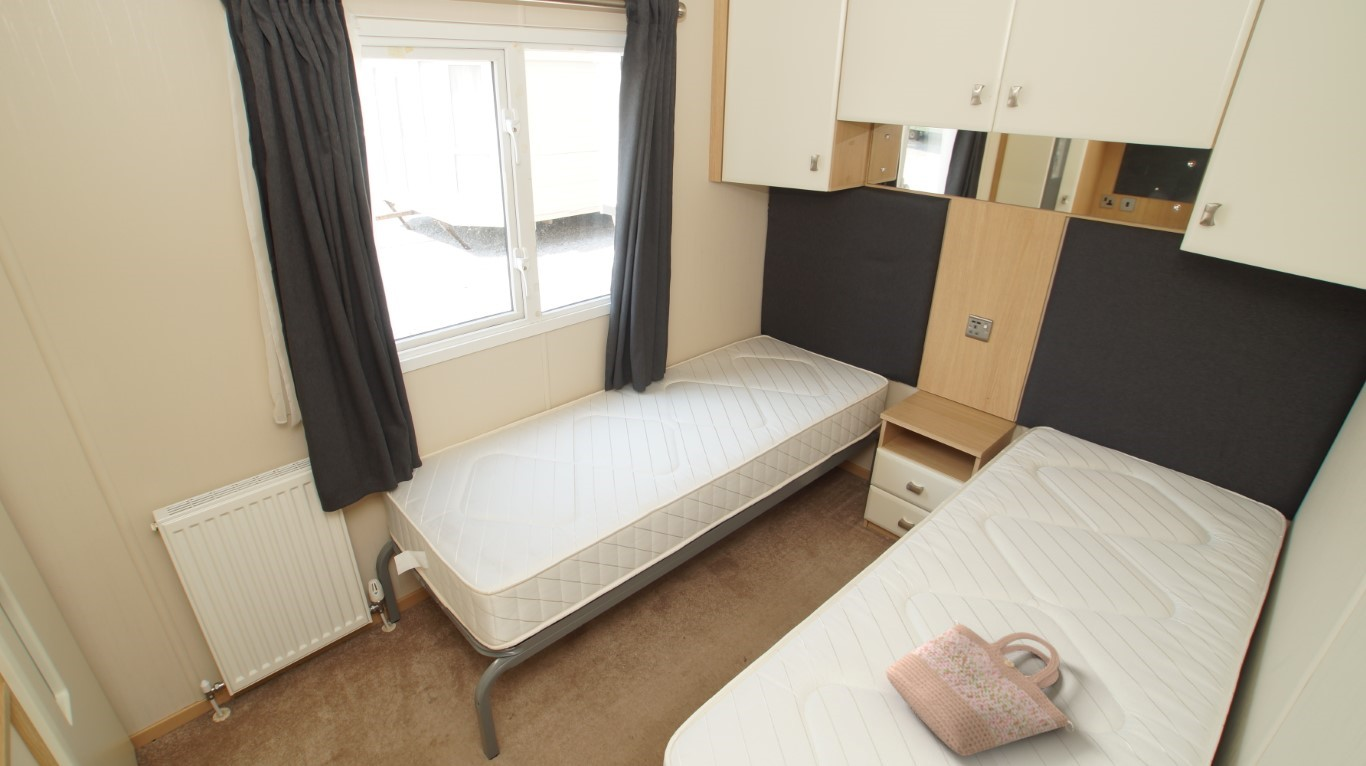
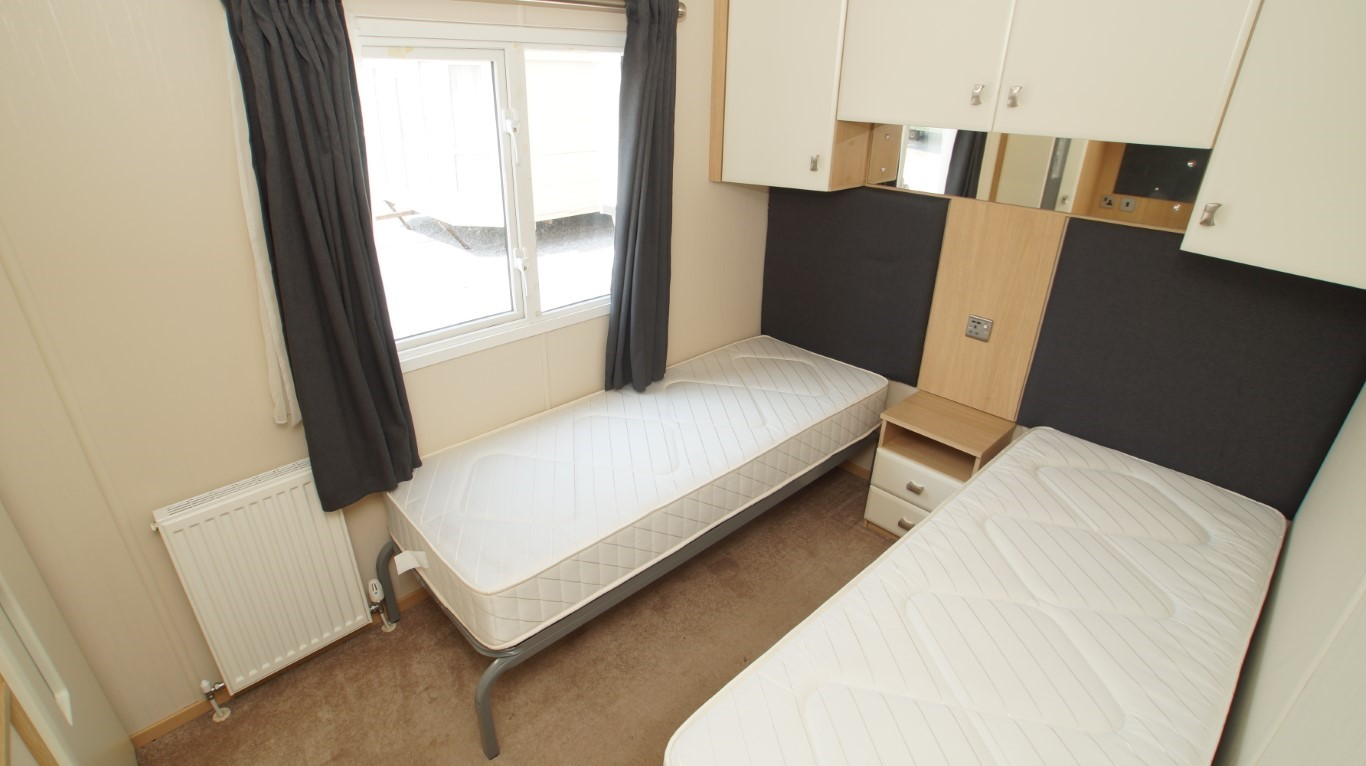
- shopping bag (990, 677)
